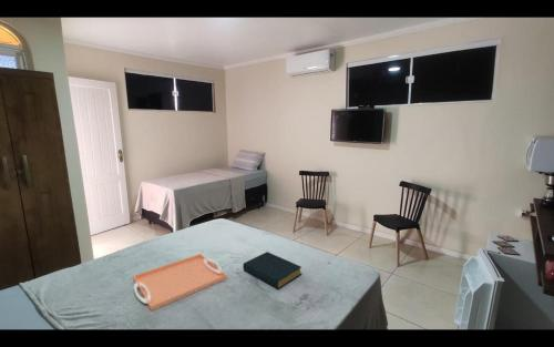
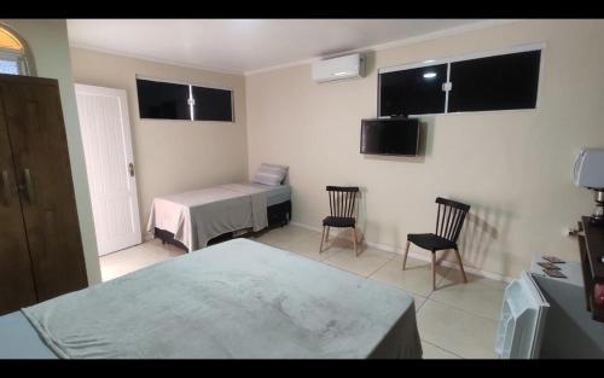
- hardback book (271, 268)
- serving tray (179, 277)
